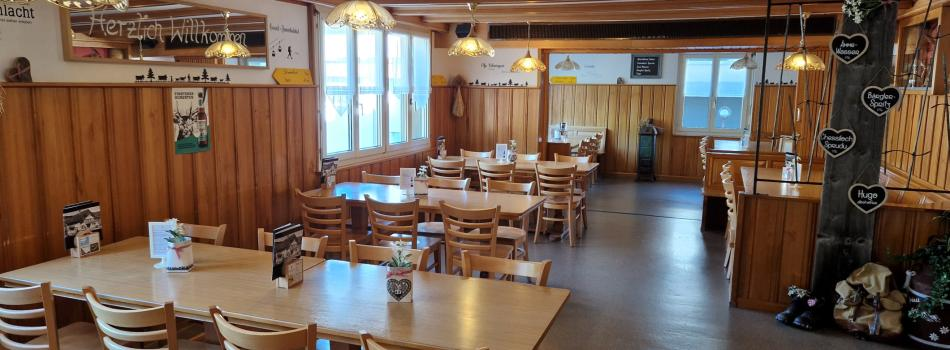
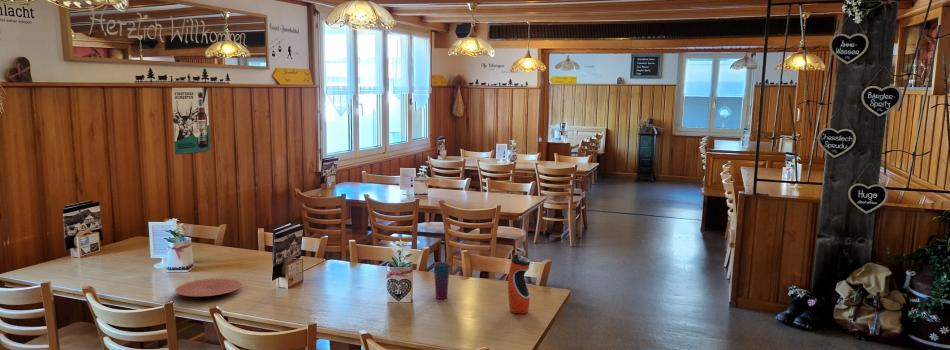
+ water bottle (519, 281)
+ plate (209, 289)
+ cup (441, 280)
